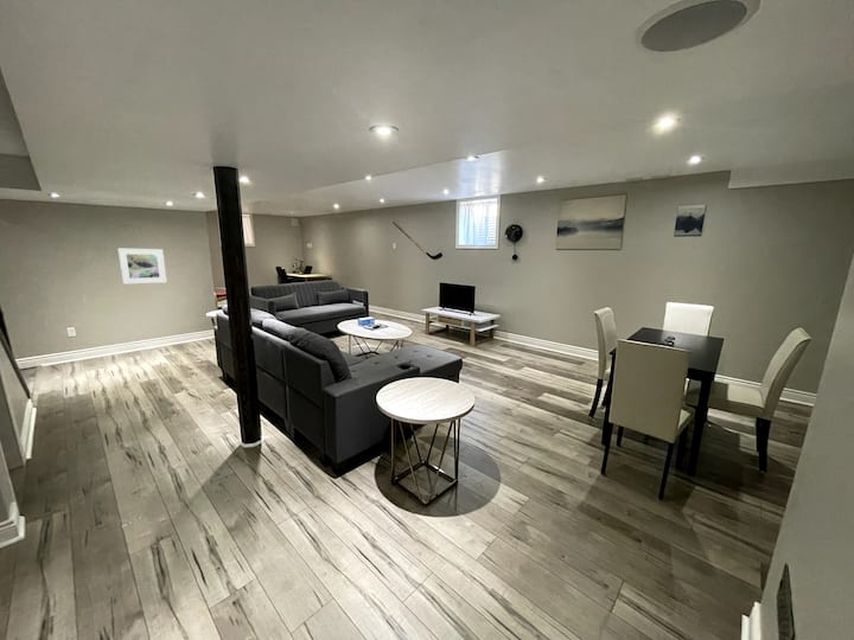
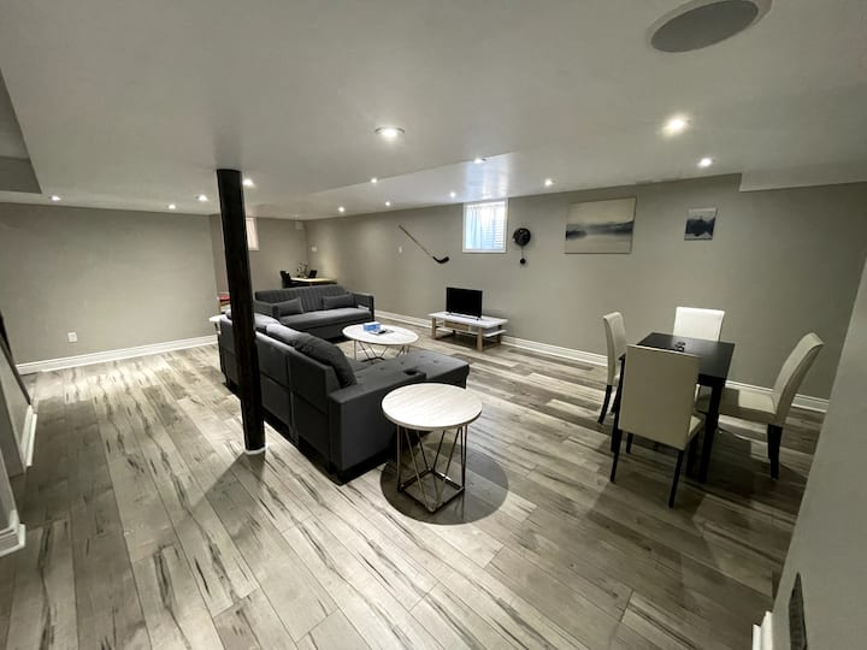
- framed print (142, 265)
